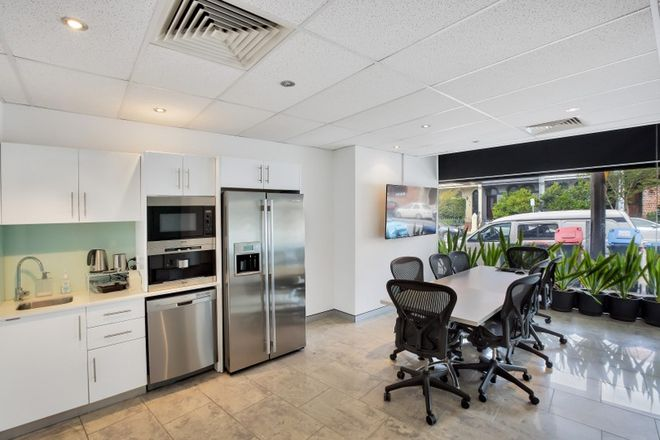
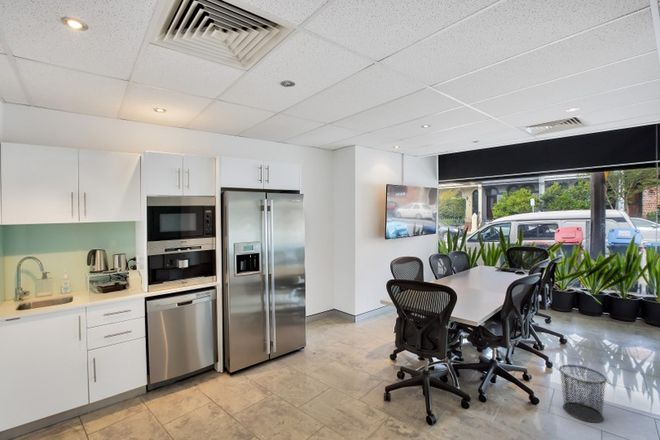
+ waste bin (582, 392)
